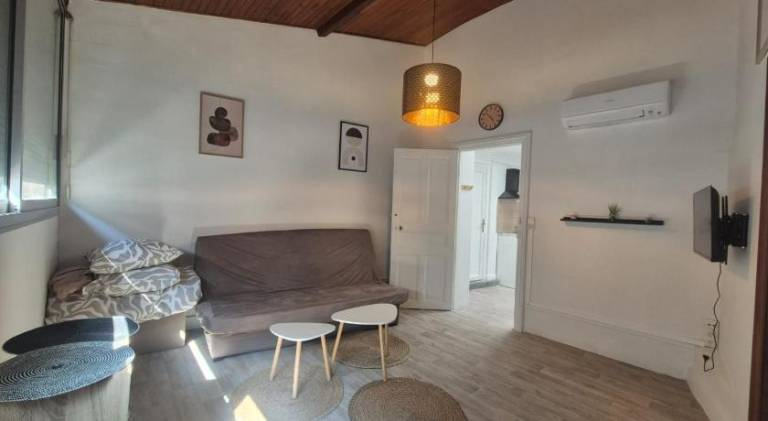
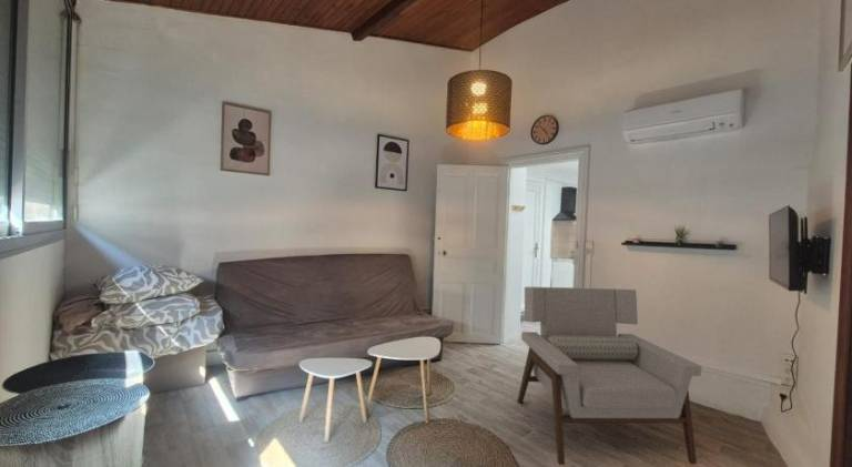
+ armchair (597, 361)
